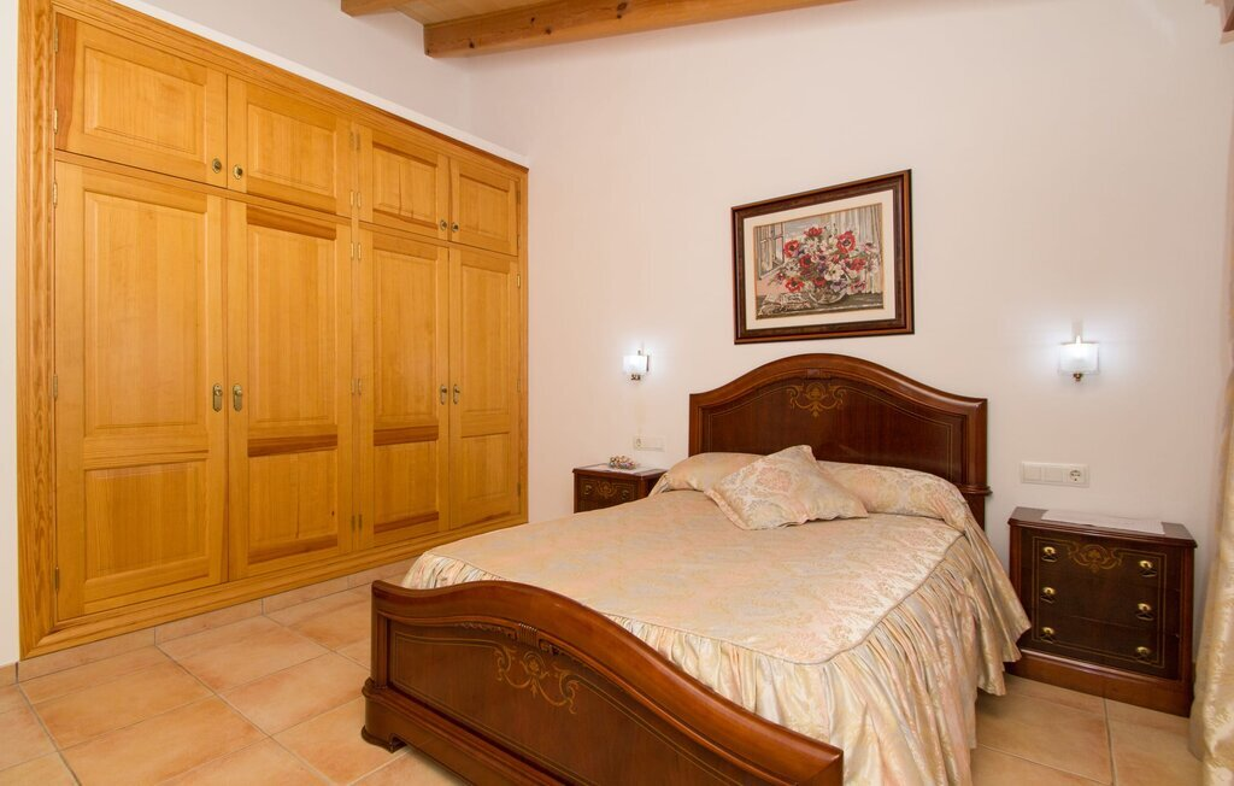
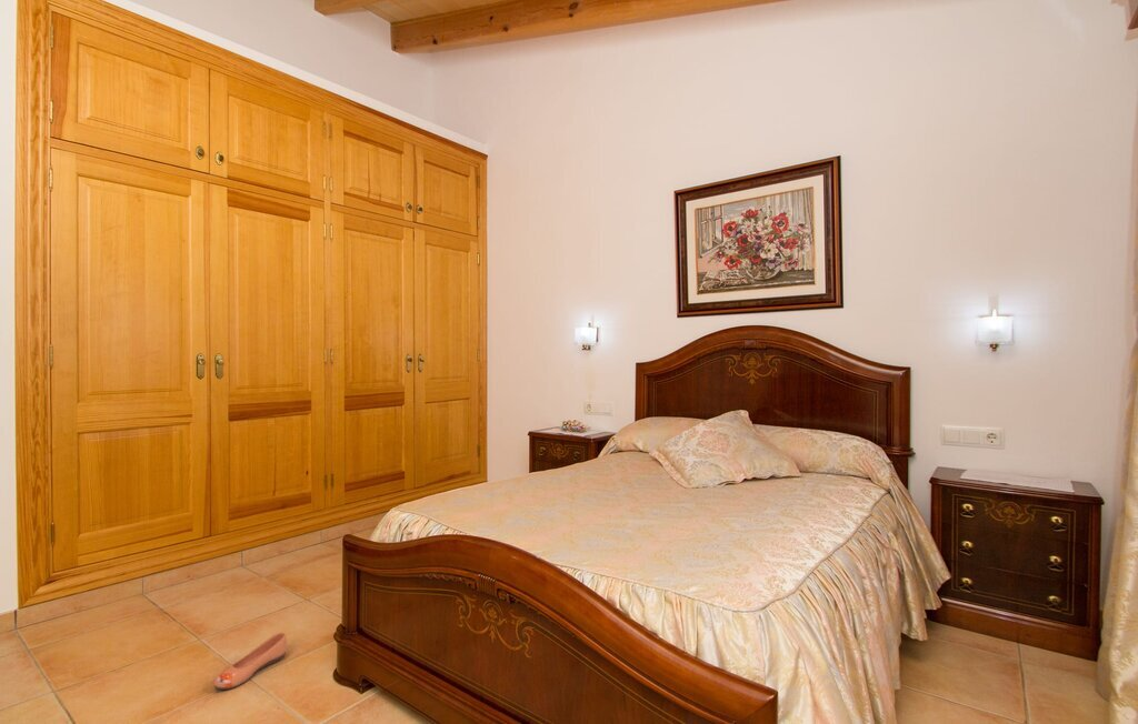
+ shoe (252, 660)
